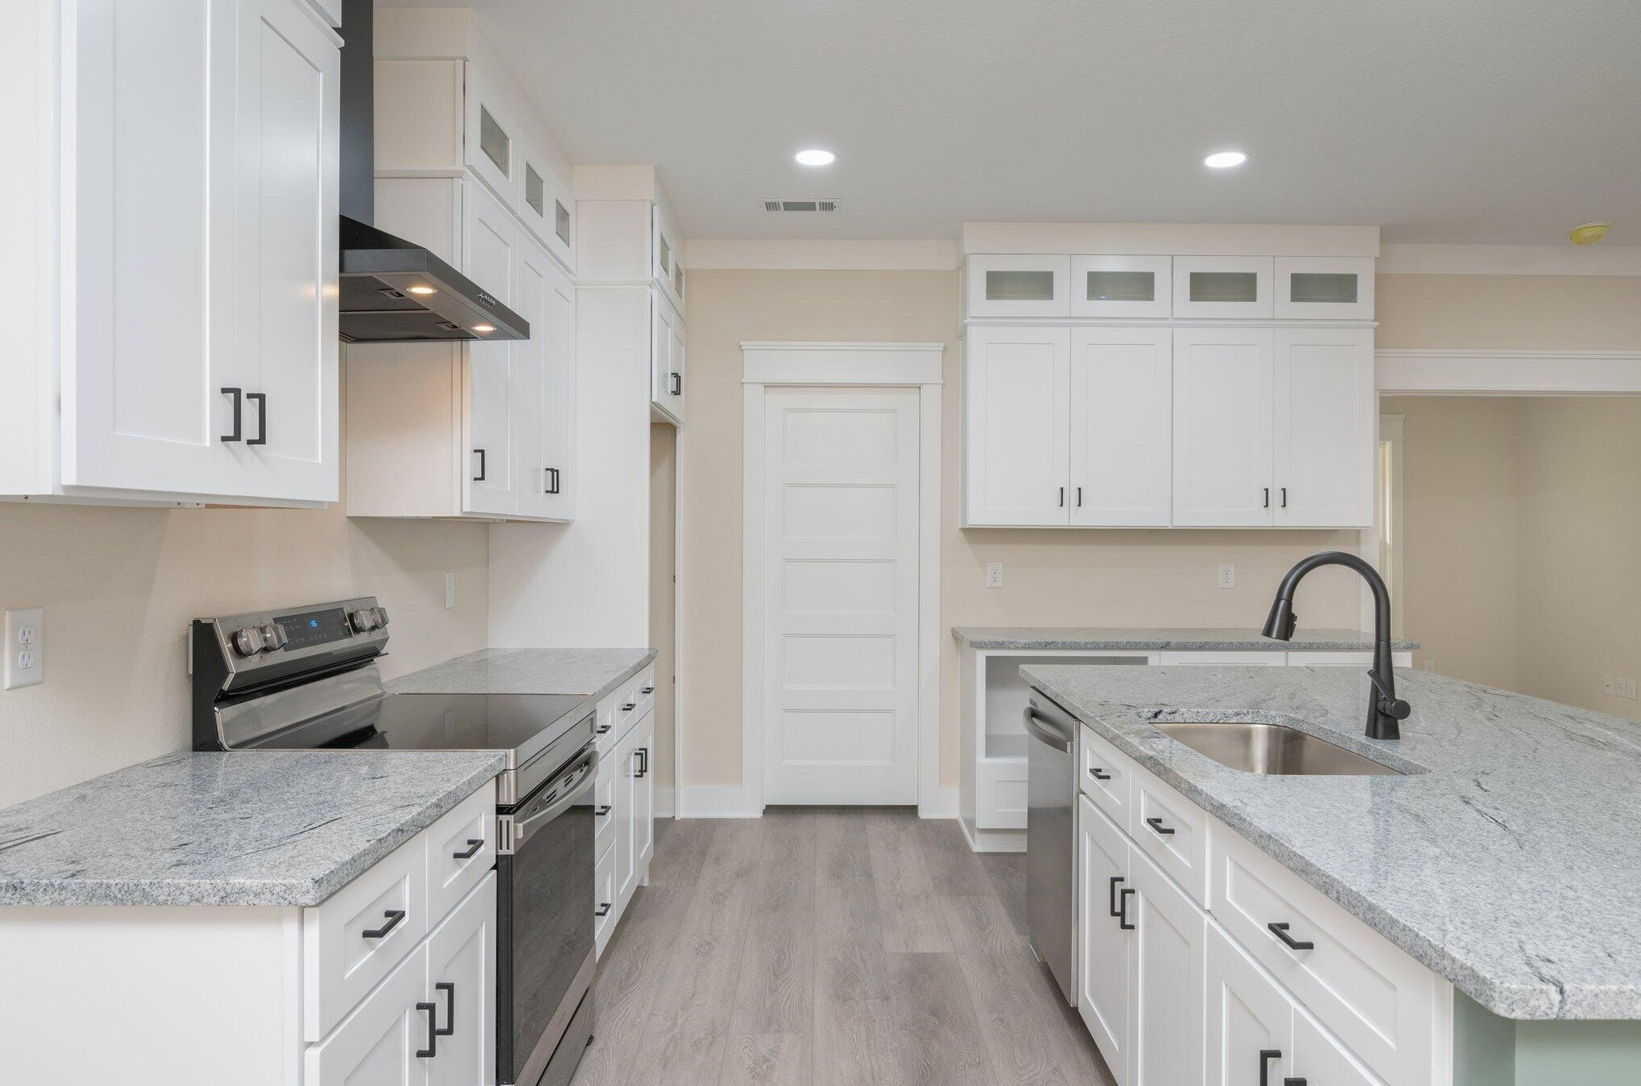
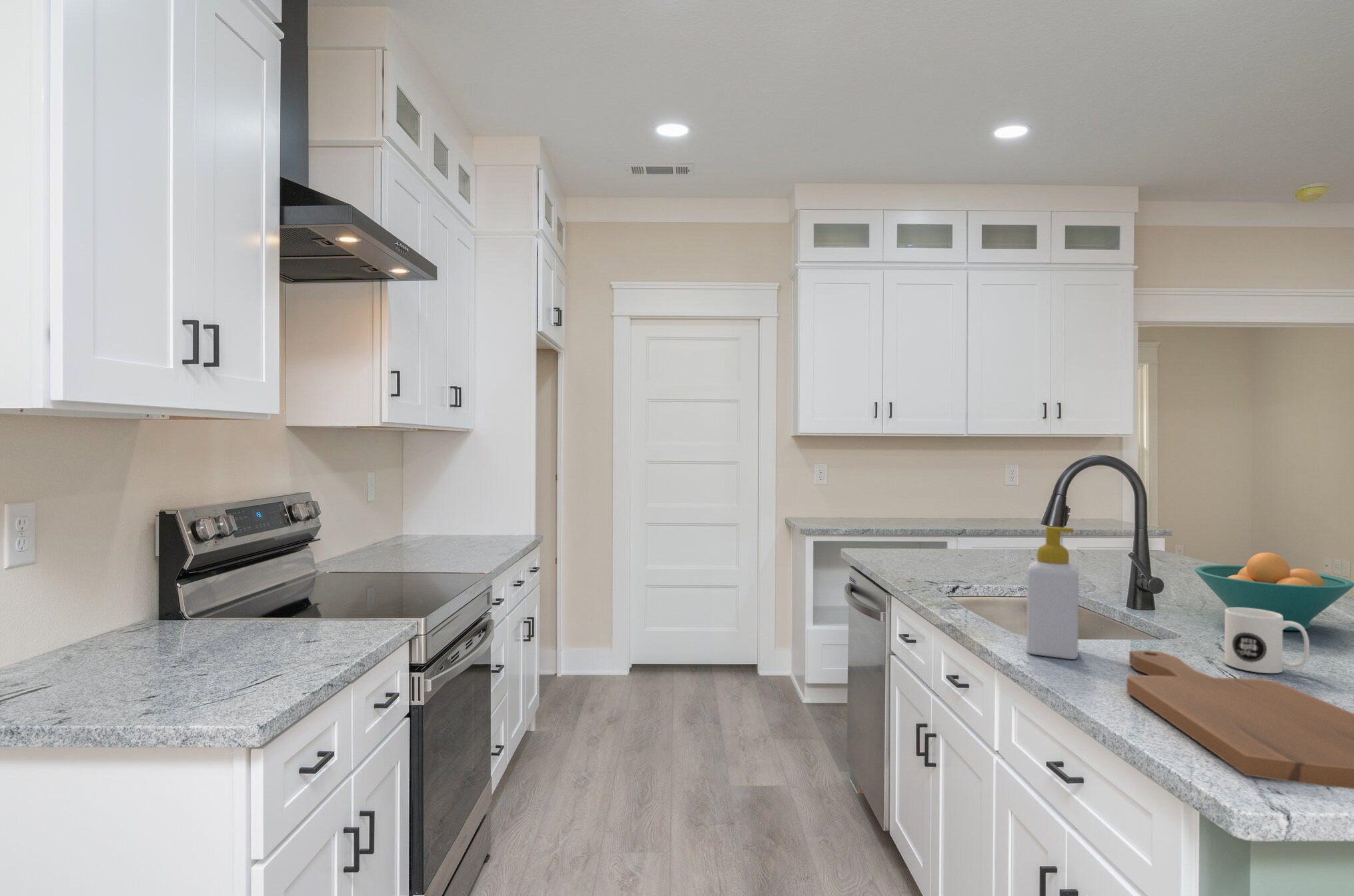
+ soap bottle (1053, 590)
+ cutting board (1254, 714)
+ fruit bowl (1269, 588)
+ mug (1265, 641)
